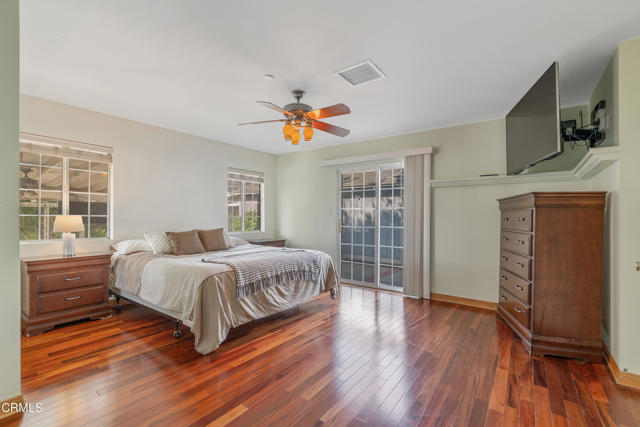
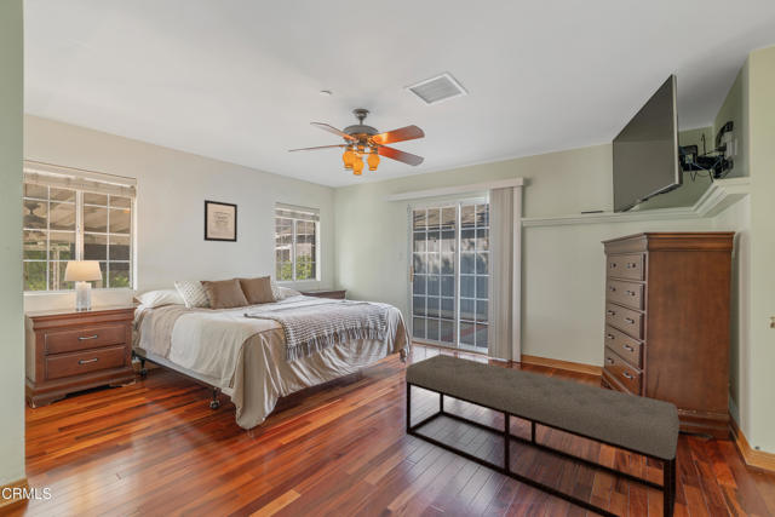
+ bench (521, 418)
+ wall art (220, 222)
